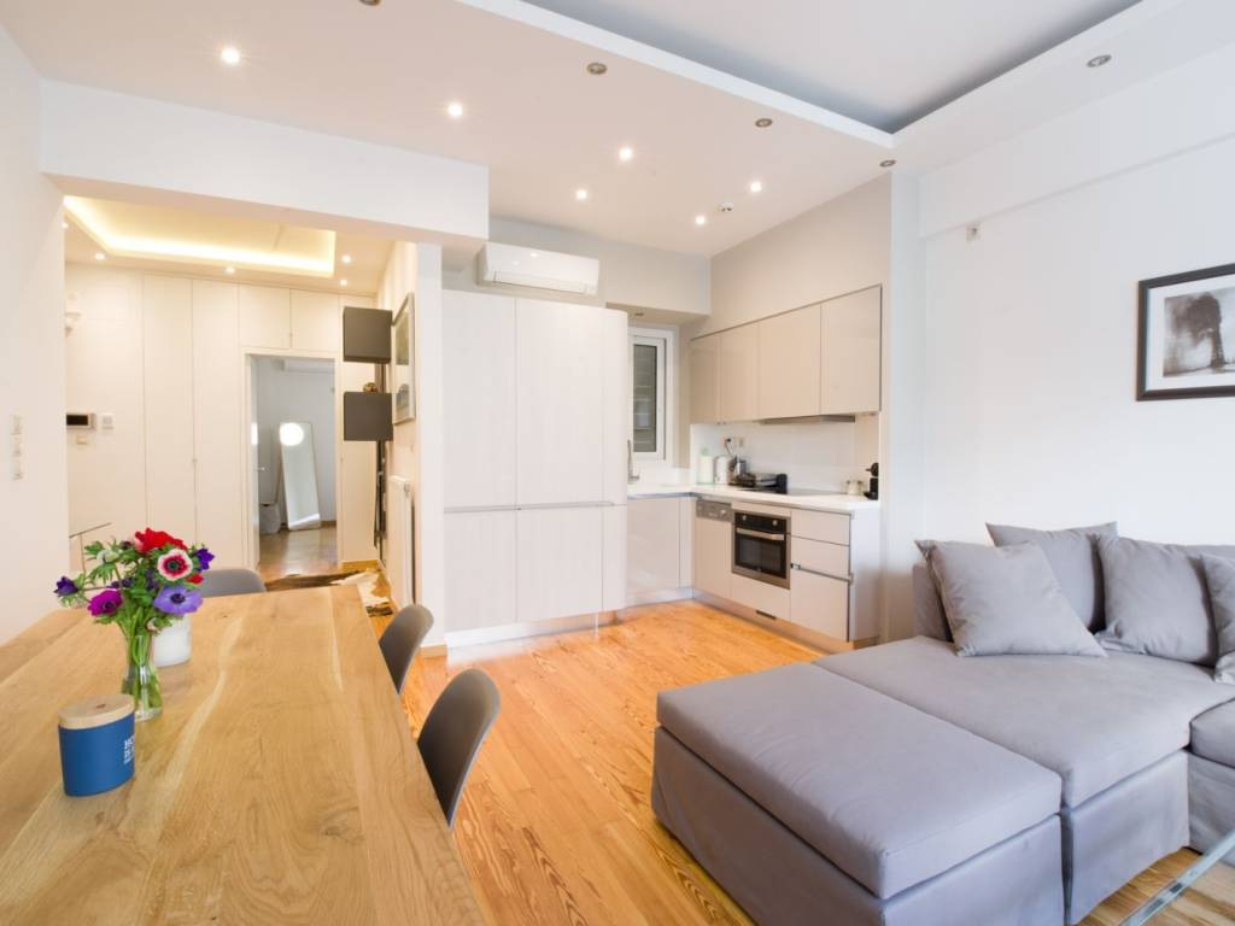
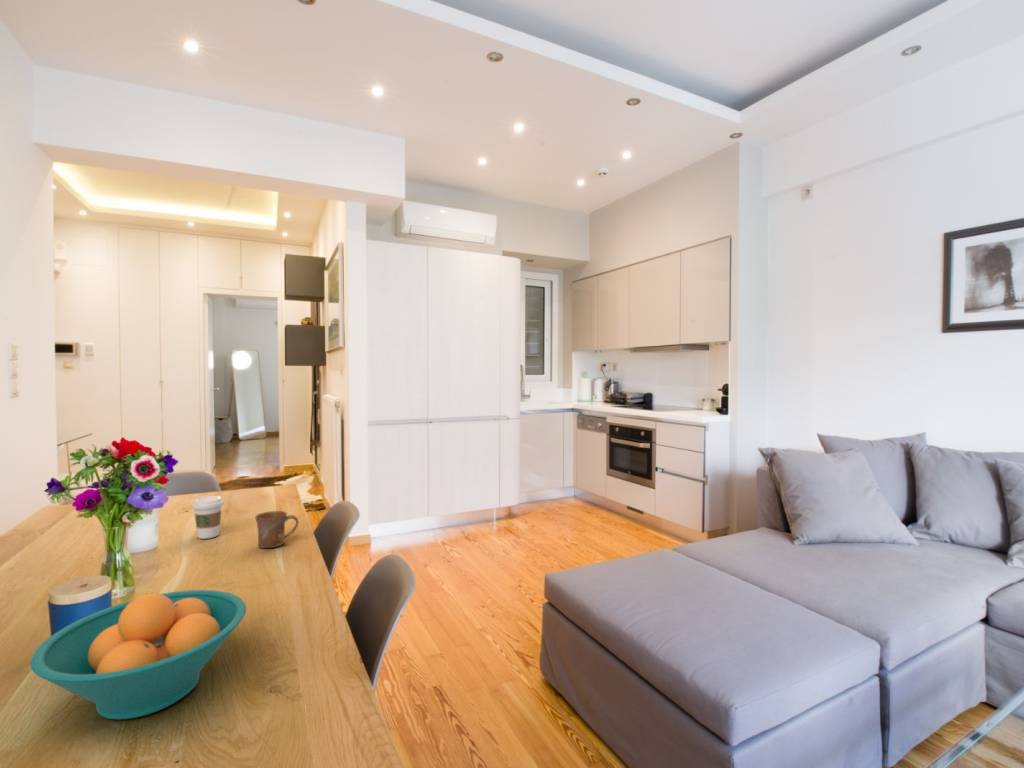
+ mug (277, 528)
+ fruit bowl (149, 644)
+ coffee cup (208, 517)
